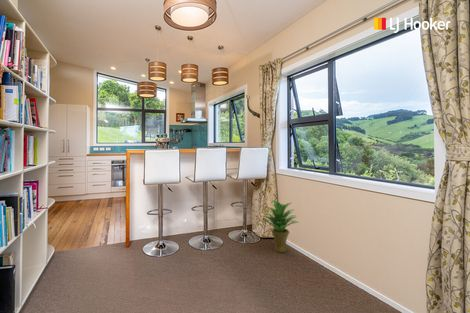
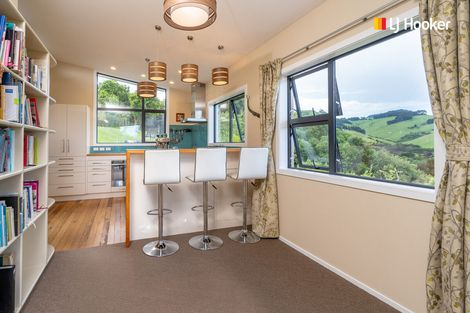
- potted plant (280, 225)
